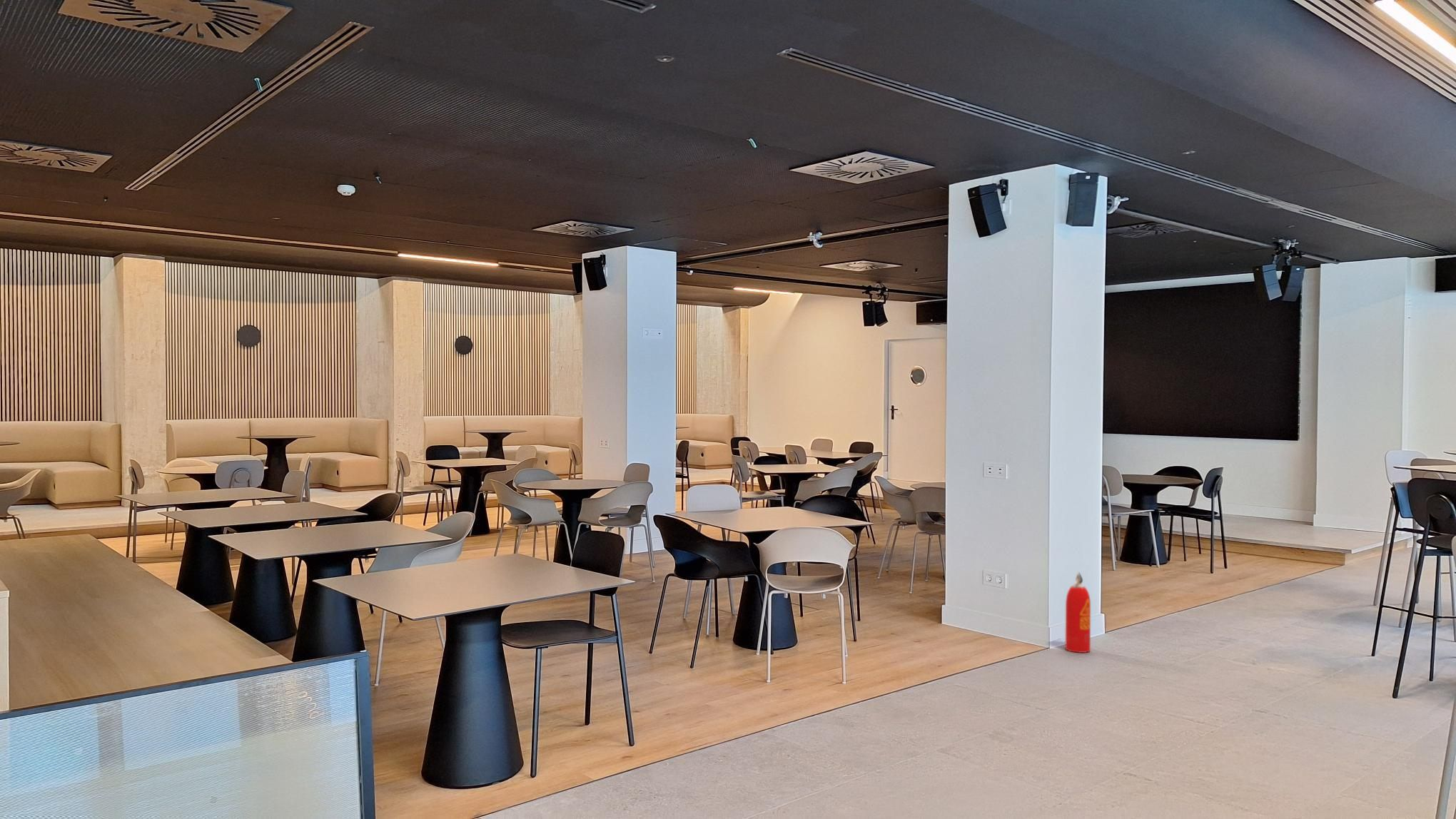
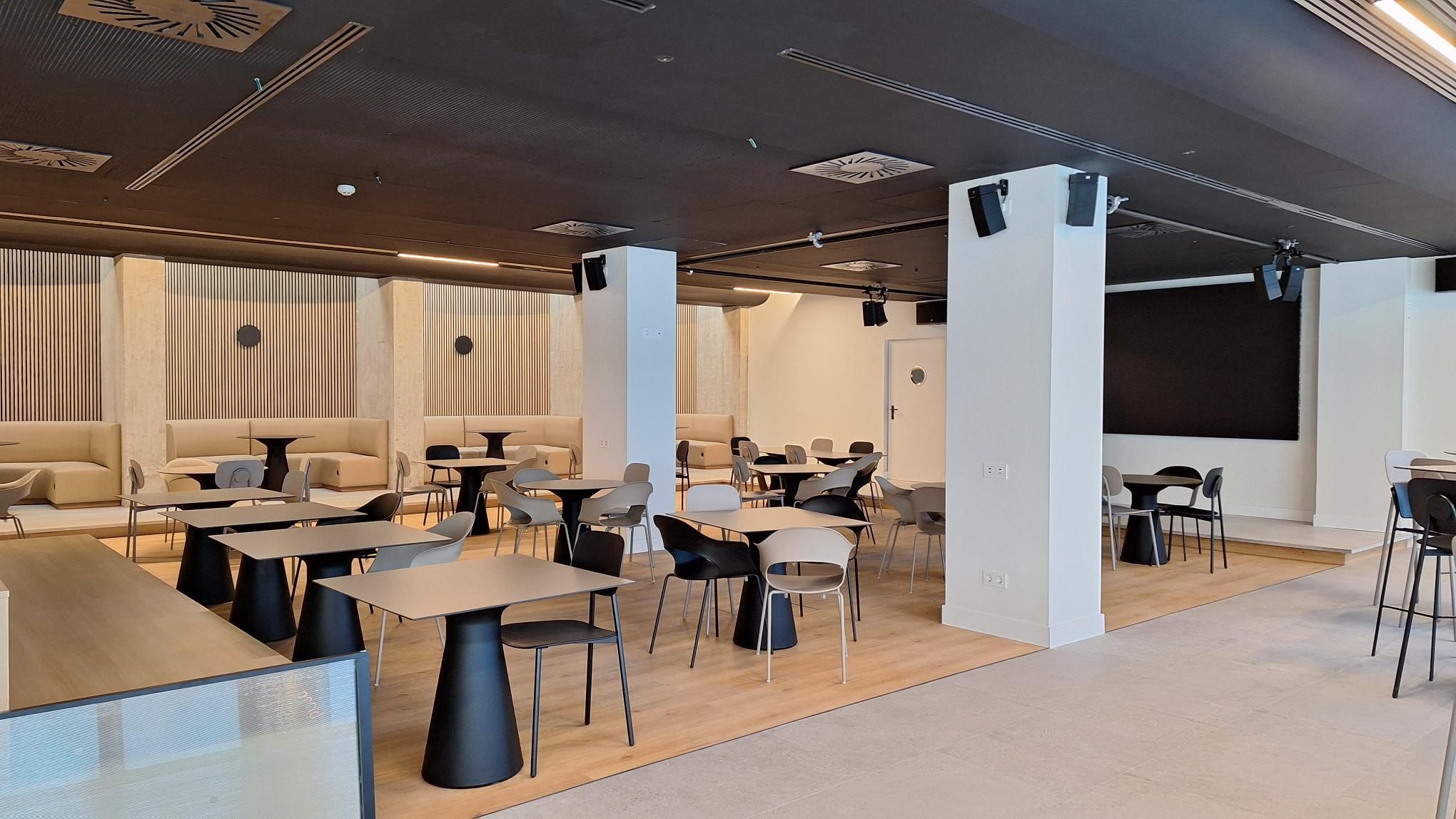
- fire extinguisher (1079, 611)
